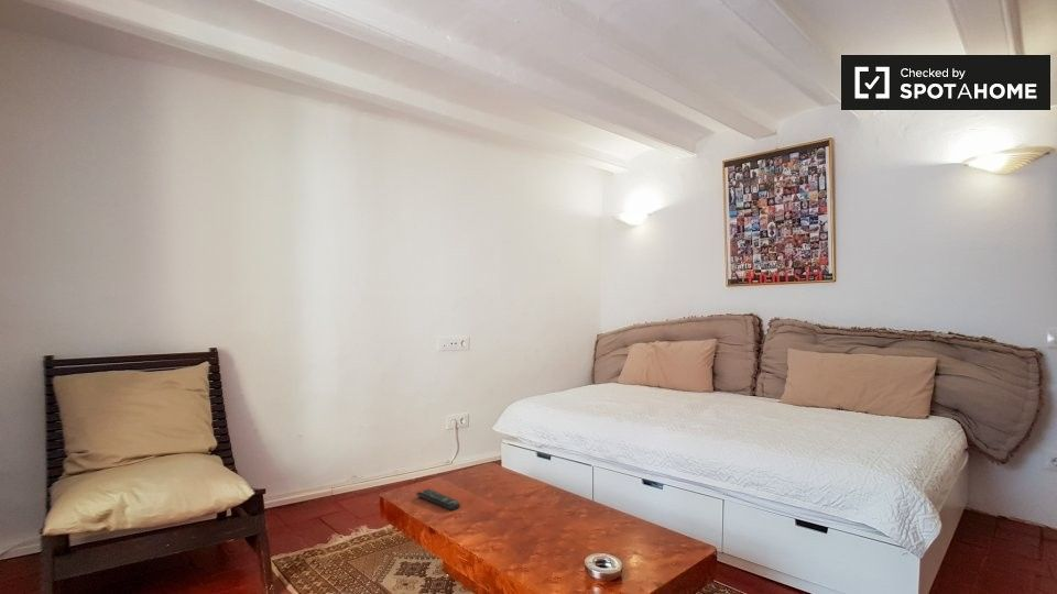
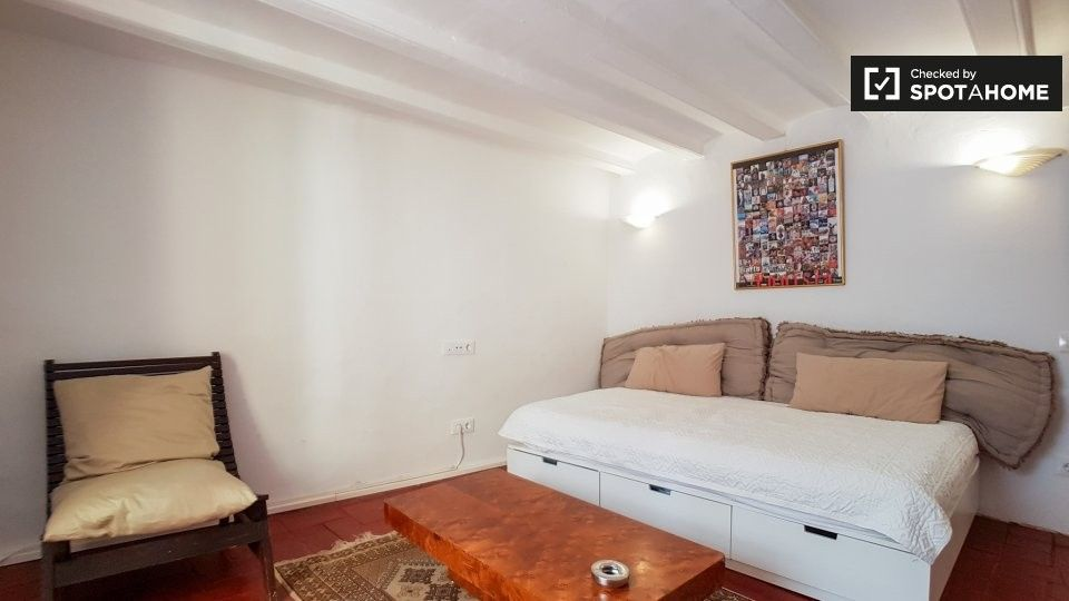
- remote control (437, 498)
